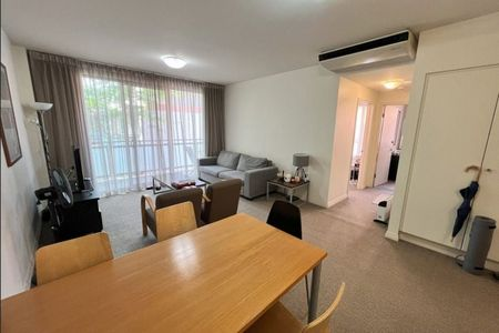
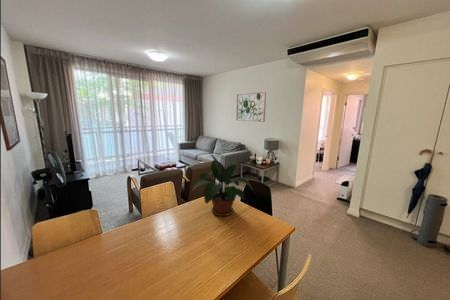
+ wall art (249, 107)
+ potted plant (221, 181)
